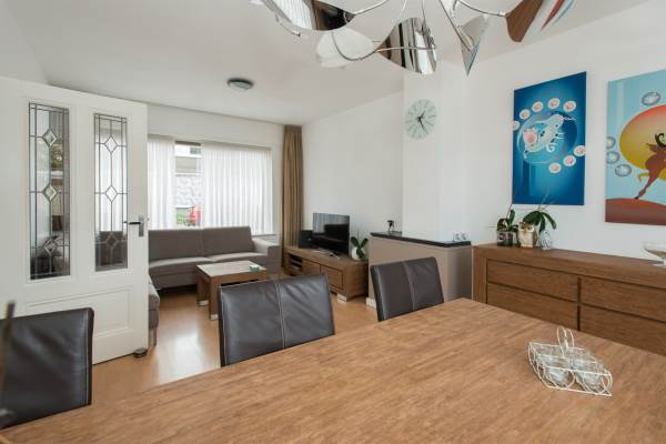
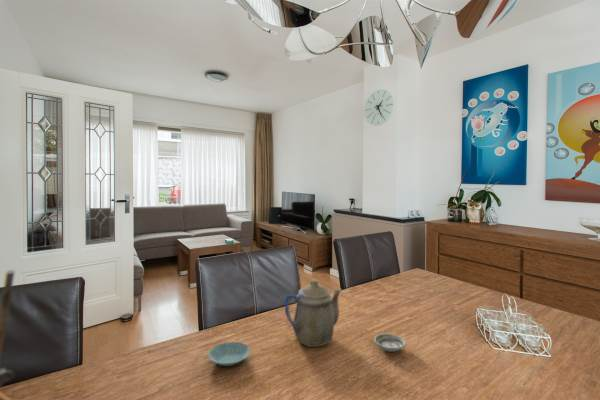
+ saucer (389, 344)
+ saucer (229, 355)
+ teapot (313, 309)
